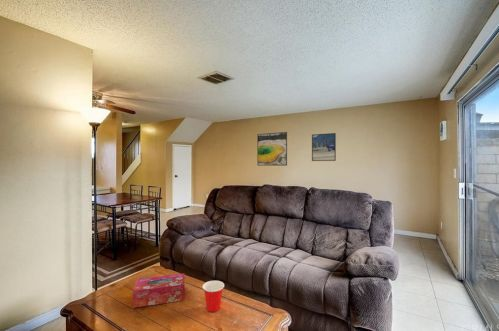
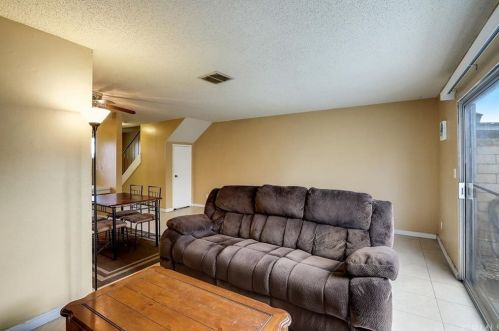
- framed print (271, 149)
- tissue box (160, 289)
- cup (213, 296)
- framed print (323, 147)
